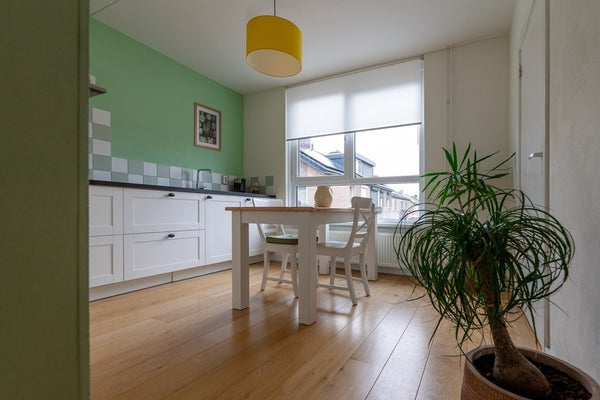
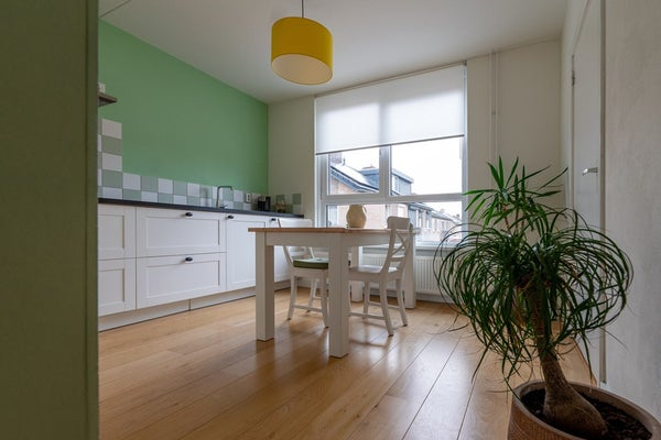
- wall art (208, 128)
